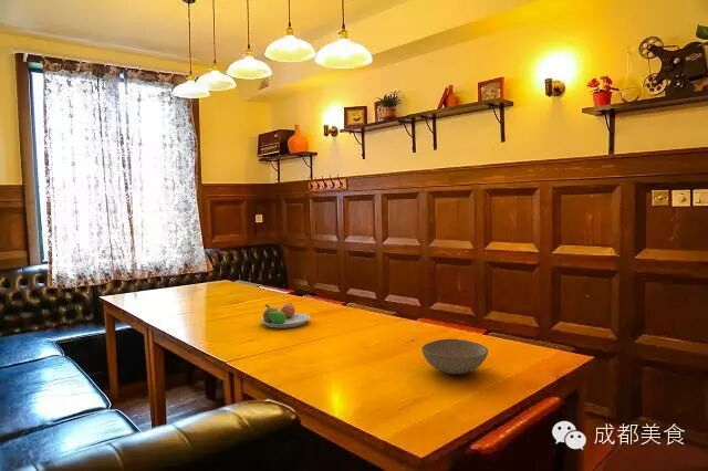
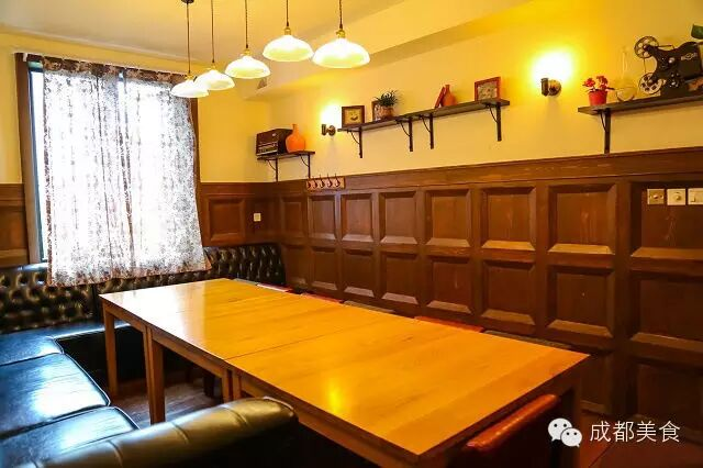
- fruit bowl (283, 313)
- bowl (455, 358)
